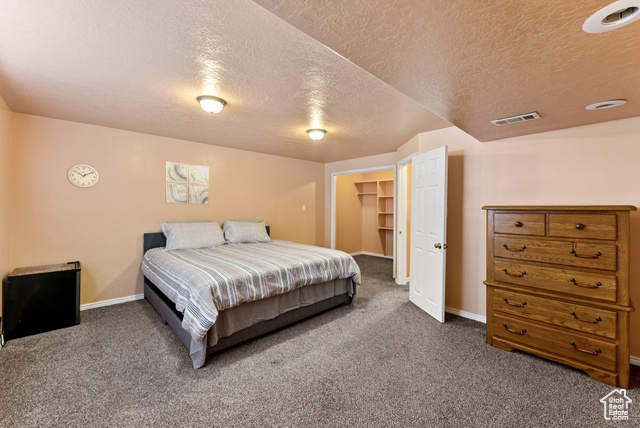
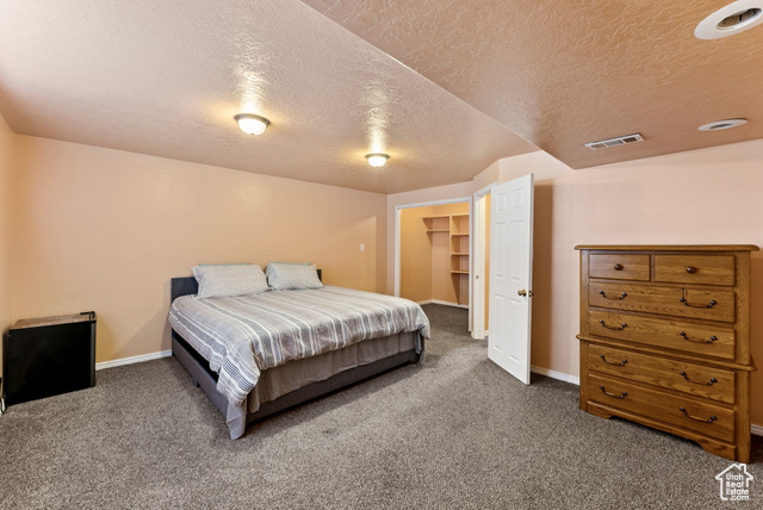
- wall art (188, 183)
- wall clock (83, 176)
